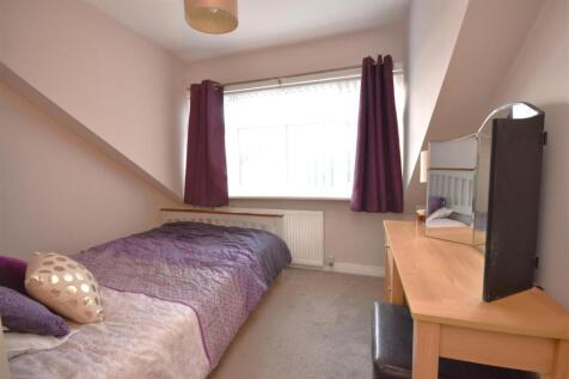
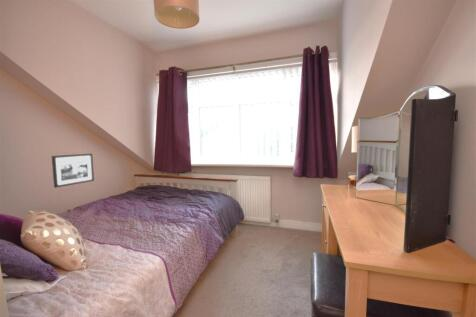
+ picture frame (74, 169)
